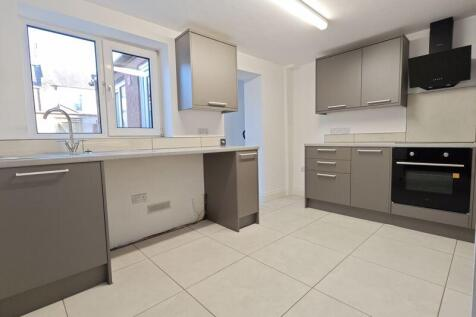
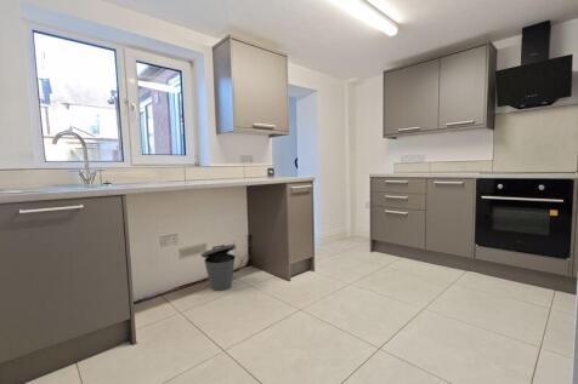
+ trash can (219, 264)
